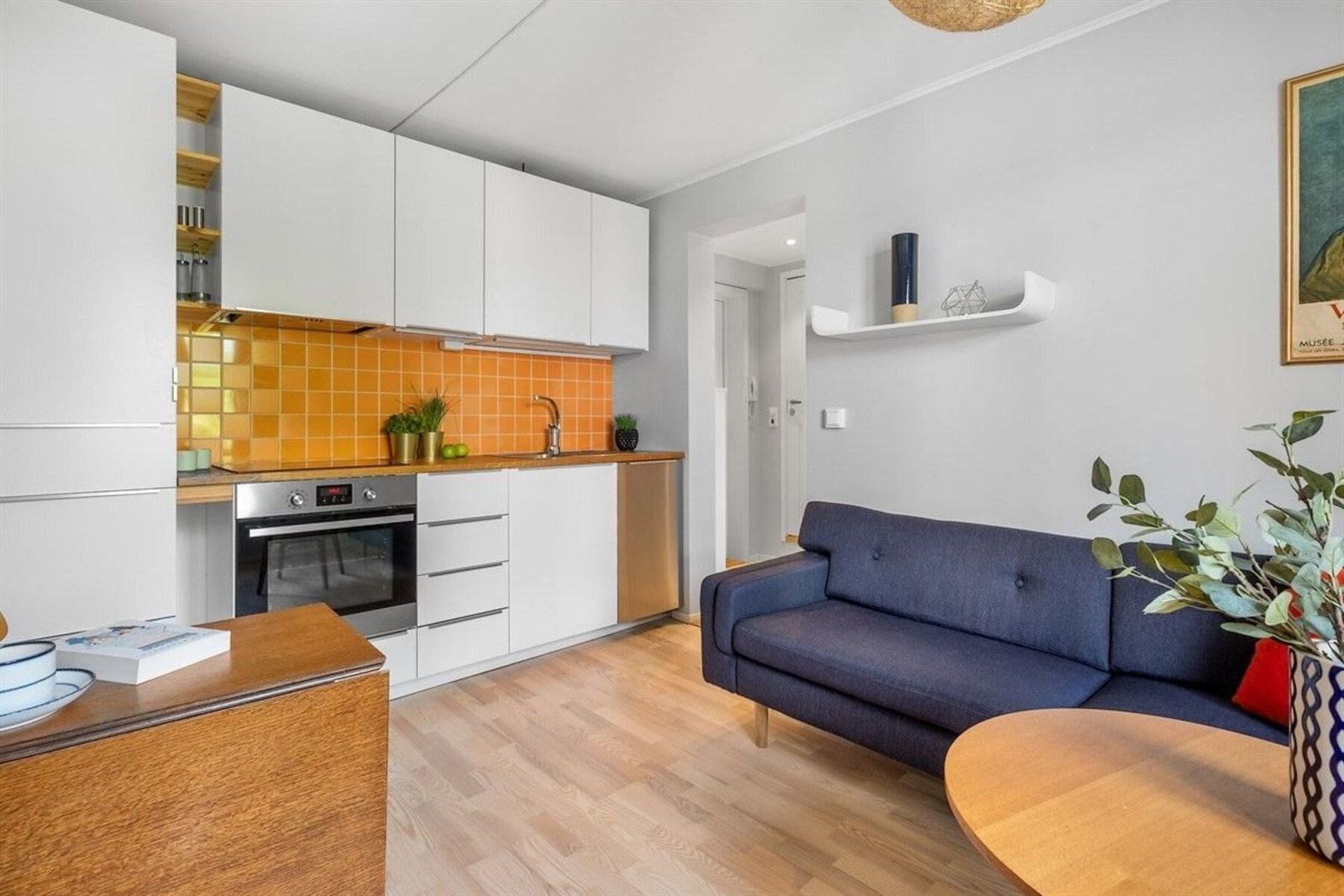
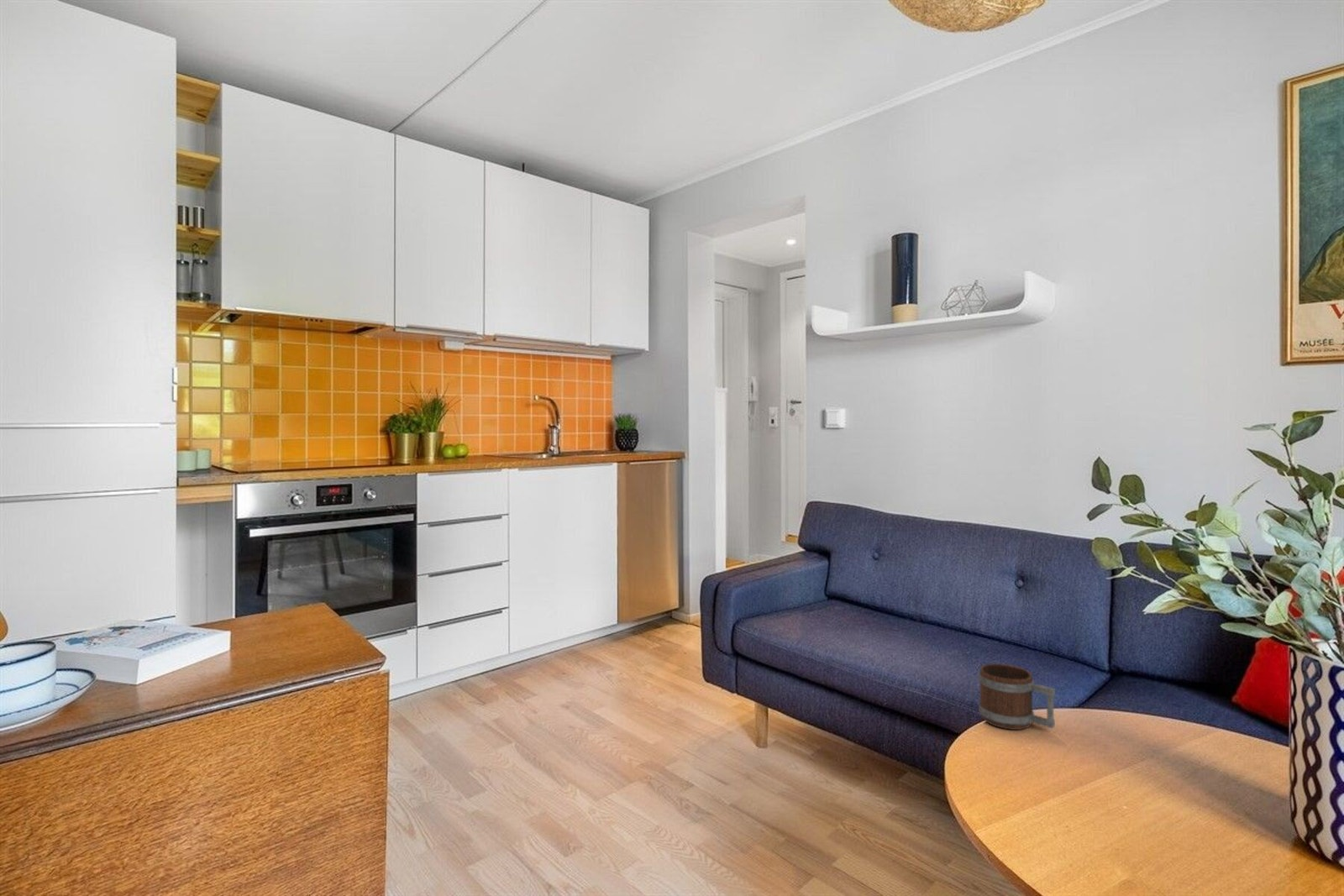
+ mug (1016, 699)
